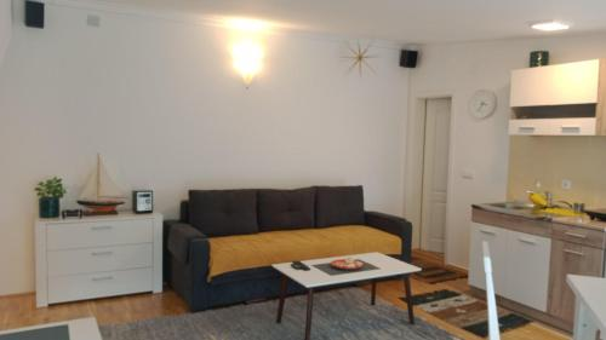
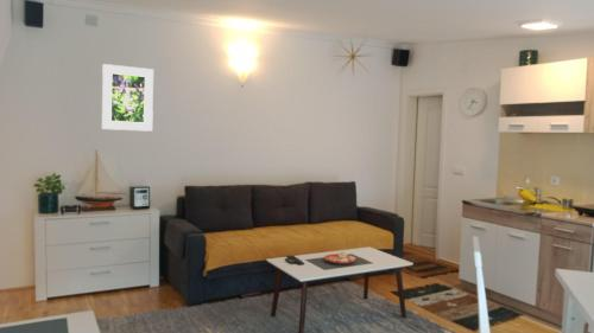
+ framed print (127, 98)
